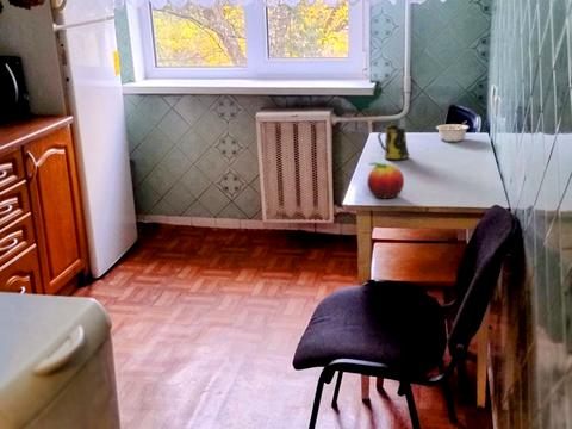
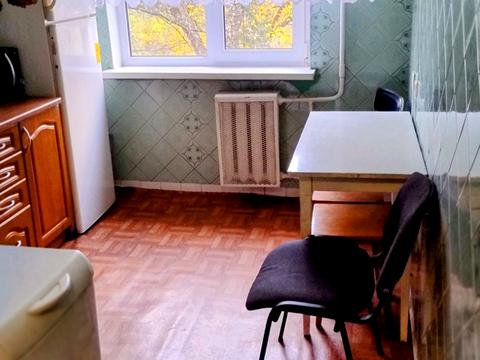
- mug (394, 142)
- fruit (385, 179)
- legume (452, 131)
